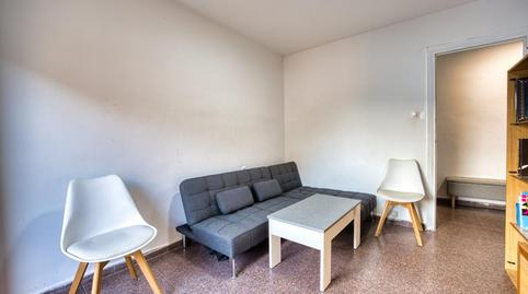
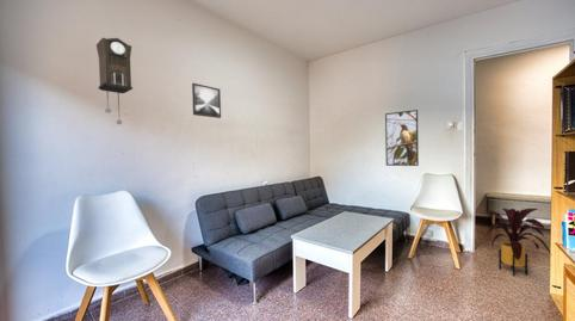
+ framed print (206, 101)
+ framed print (401, 138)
+ house plant (511, 239)
+ pendulum clock (115, 82)
